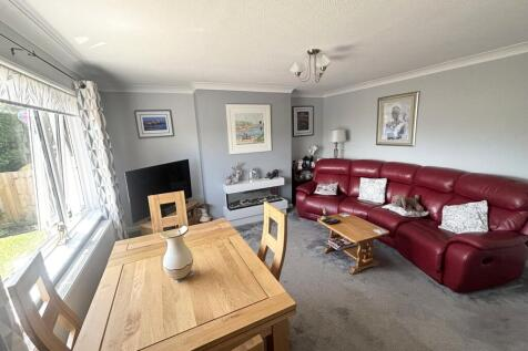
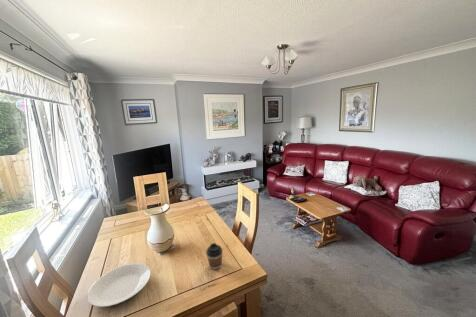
+ plate (121, 285)
+ coffee cup (214, 255)
